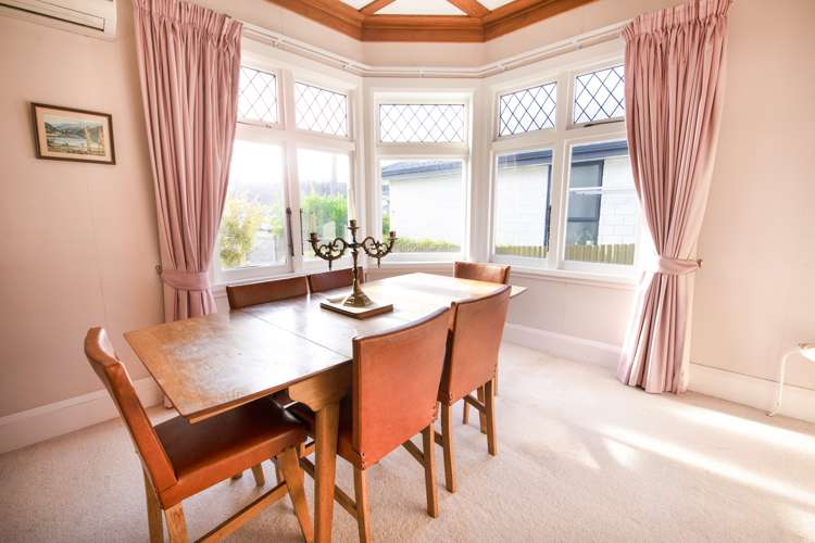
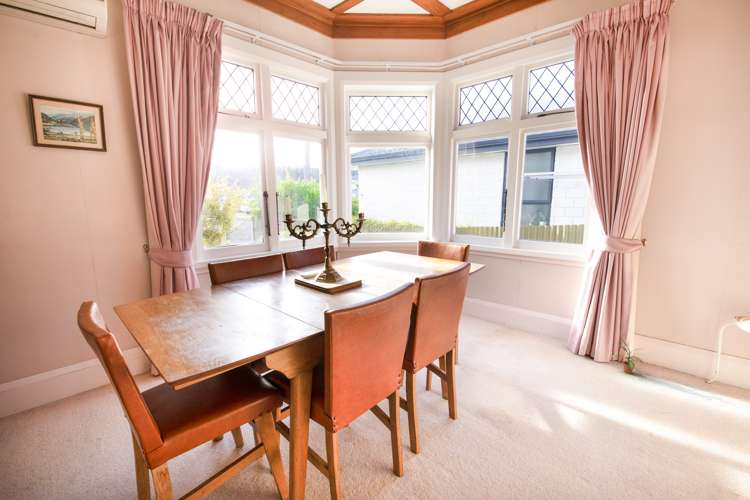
+ potted plant (628, 354)
